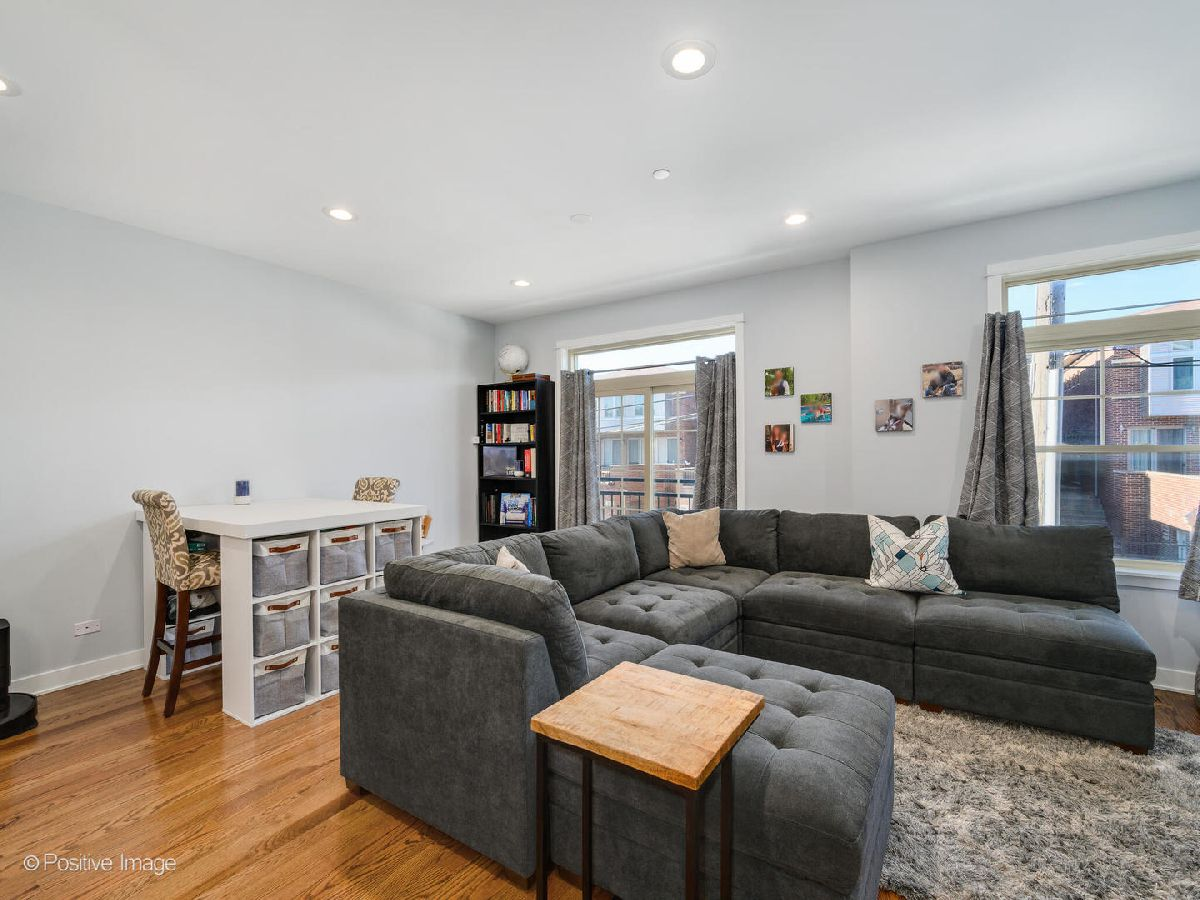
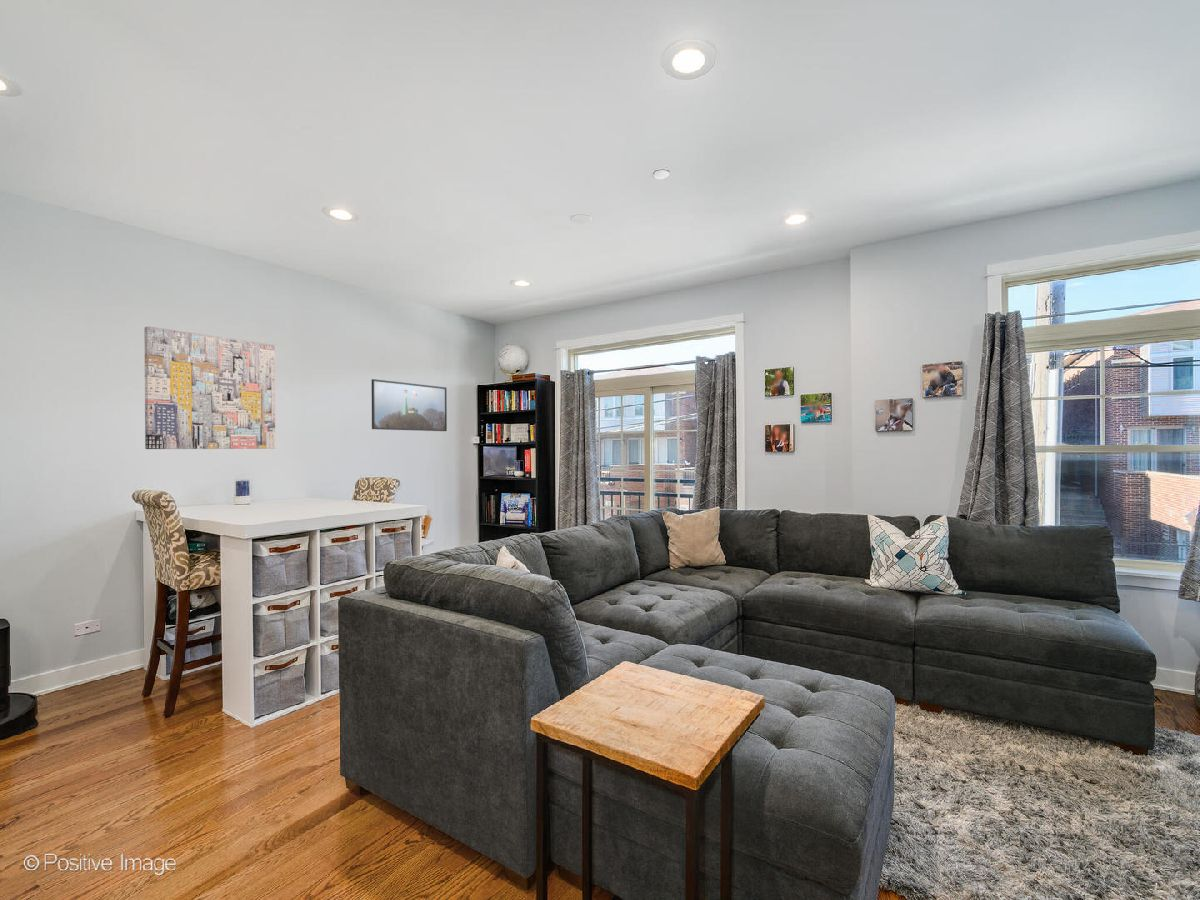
+ wall art (215, 392)
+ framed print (411, 406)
